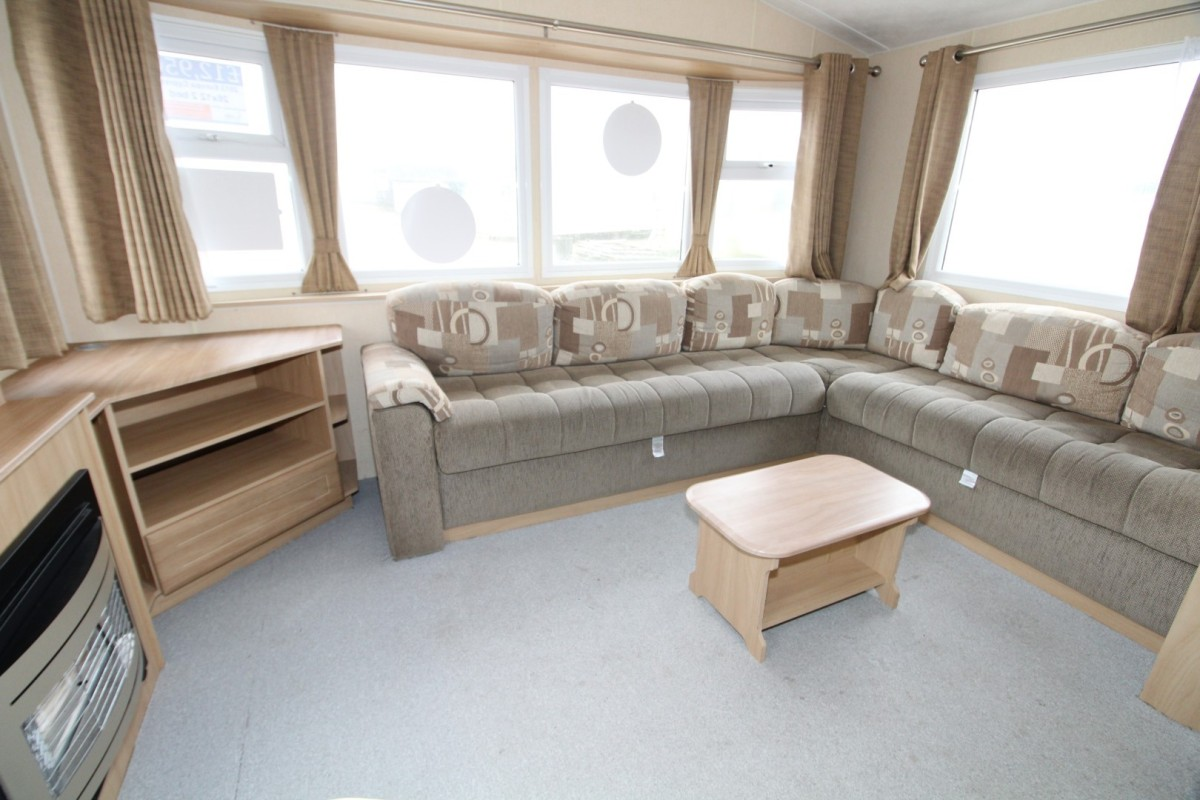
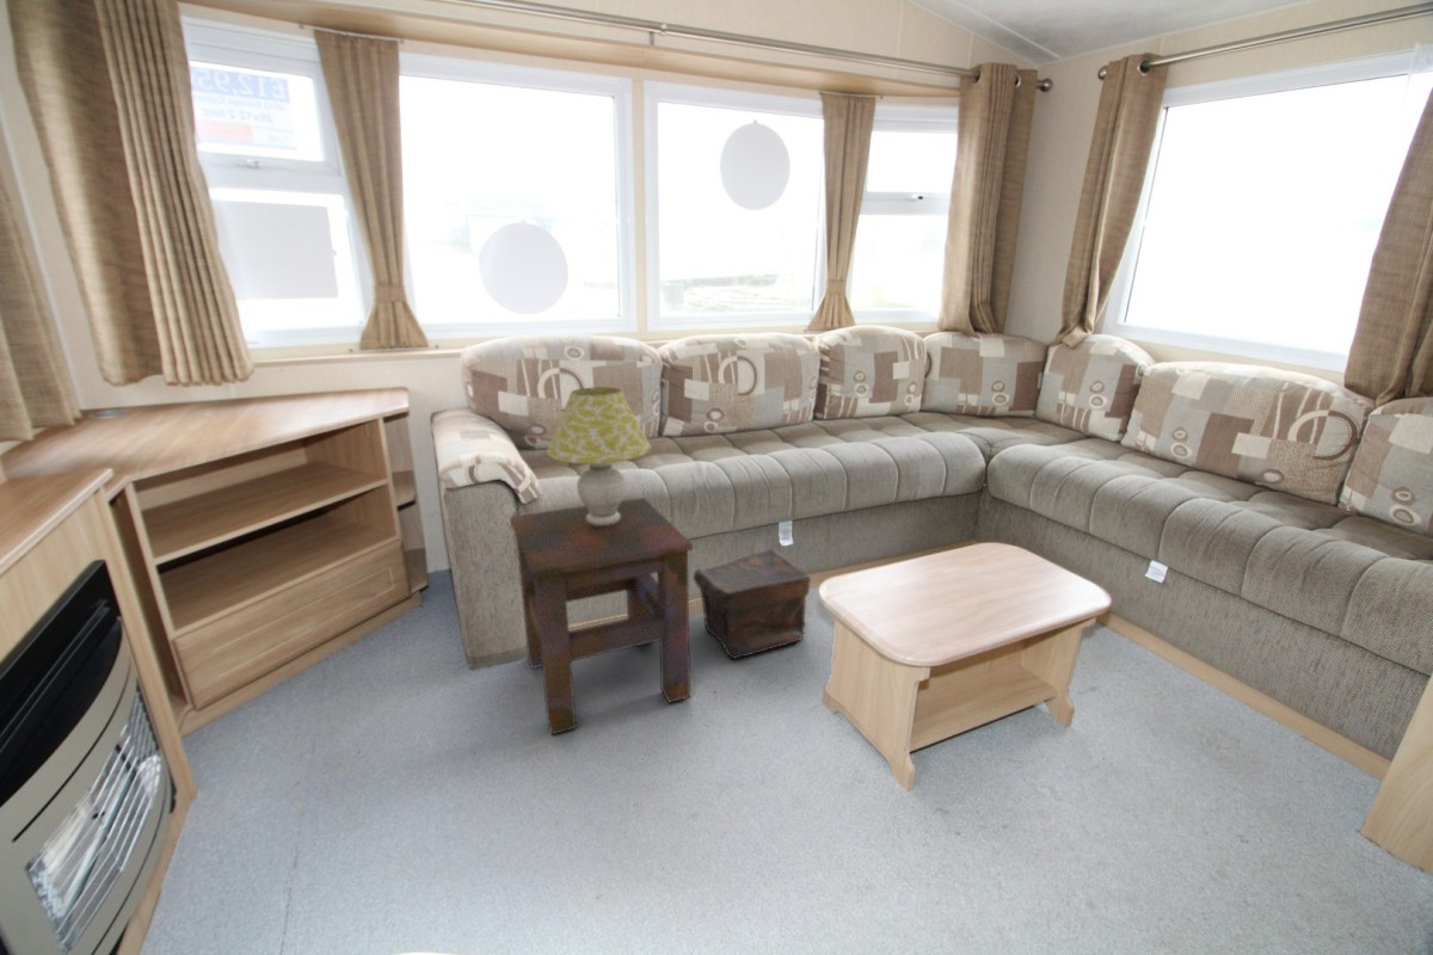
+ side table (596, 596)
+ table lamp (599, 458)
+ pouch (751, 600)
